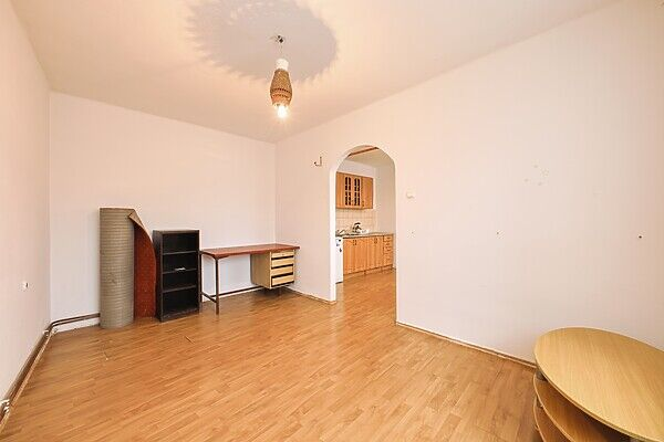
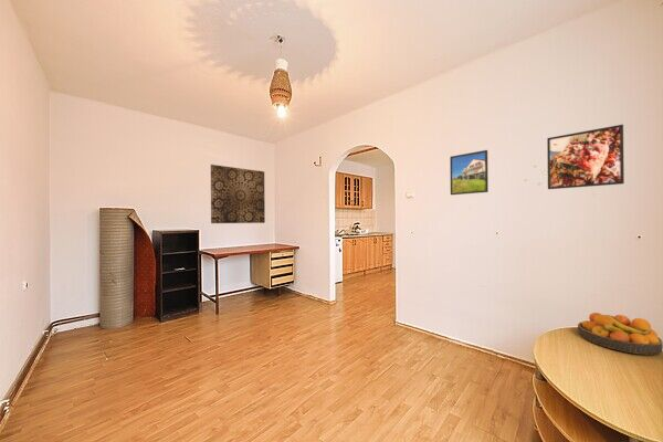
+ fruit bowl (617, 327)
+ wall art (239, 196)
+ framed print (582, 159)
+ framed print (467, 173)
